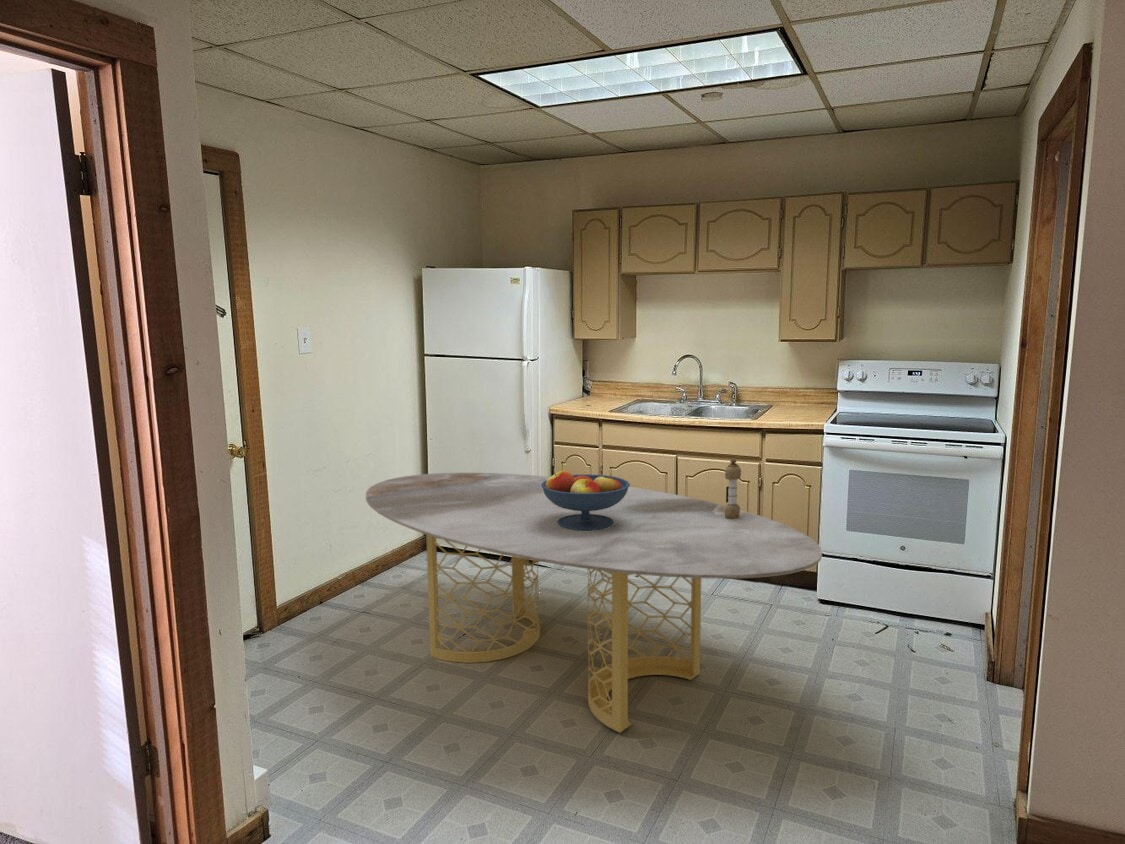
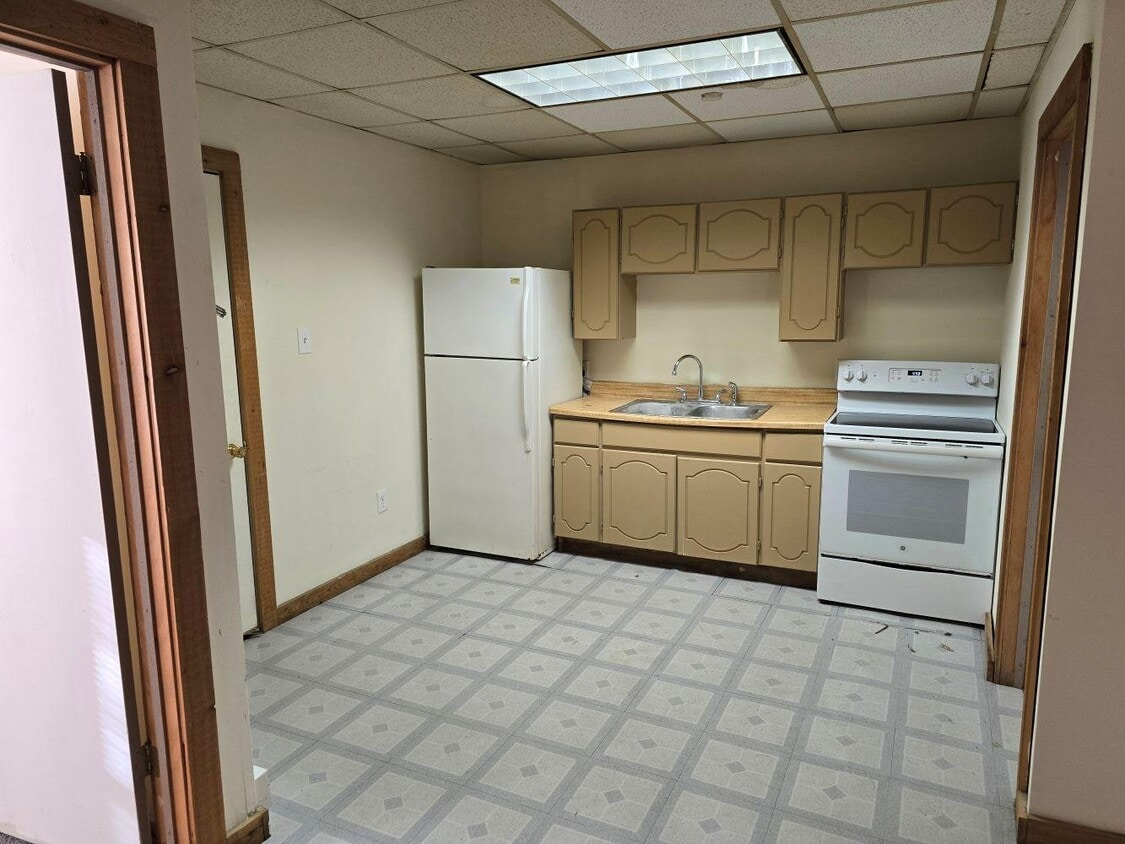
- fruit bowl (585, 495)
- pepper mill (732, 488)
- dining table (538, 596)
